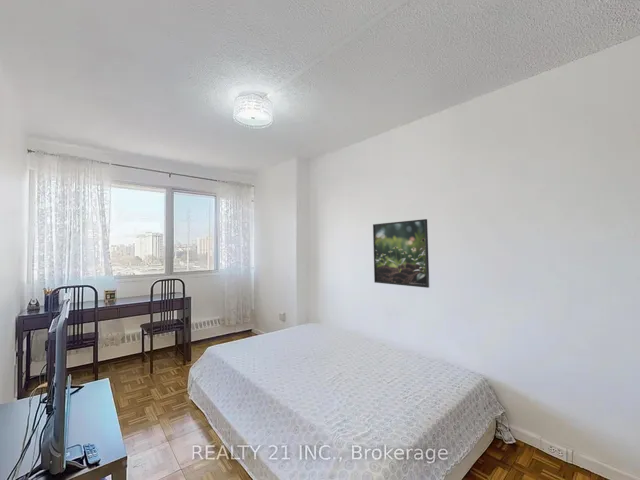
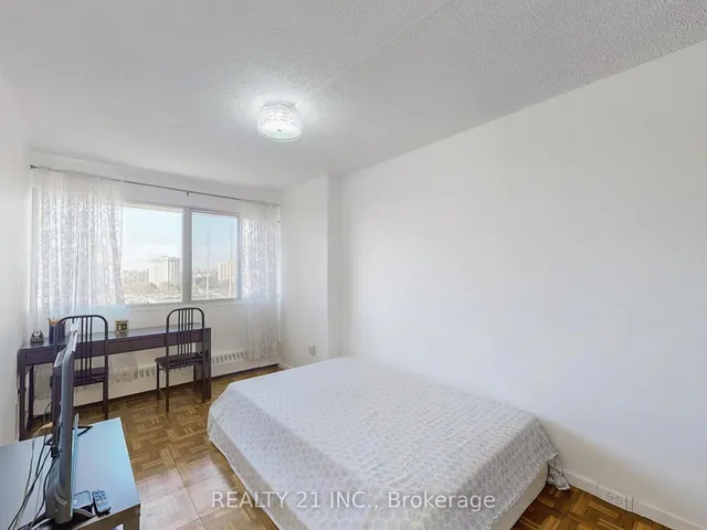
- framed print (398, 253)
